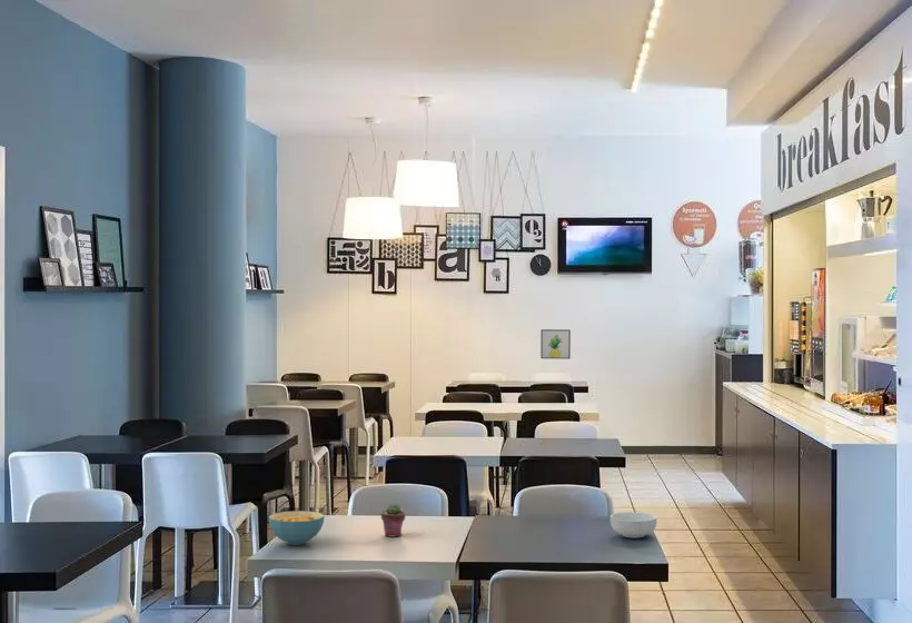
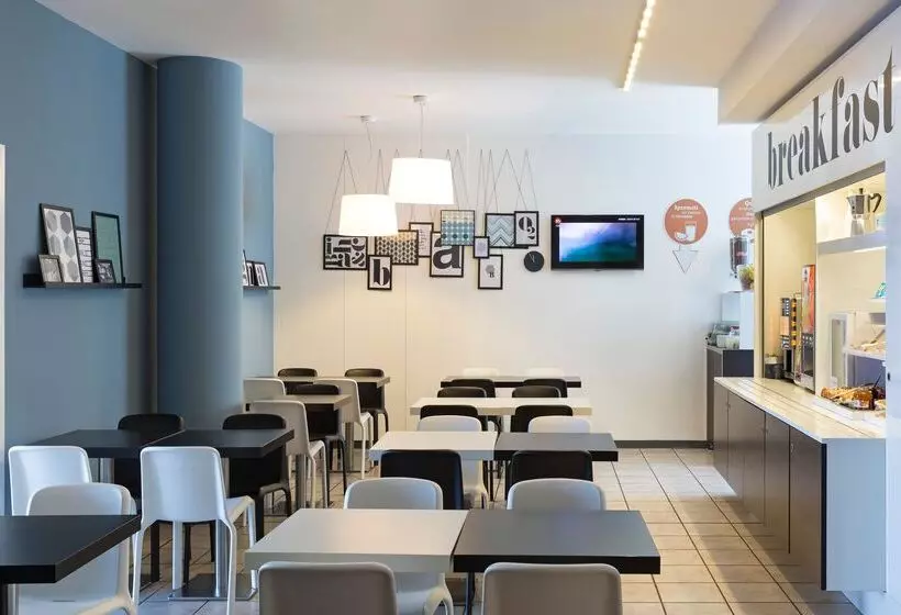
- wall art (555, 344)
- cereal bowl (296, 530)
- potted succulent (393, 518)
- cereal bowl (633, 525)
